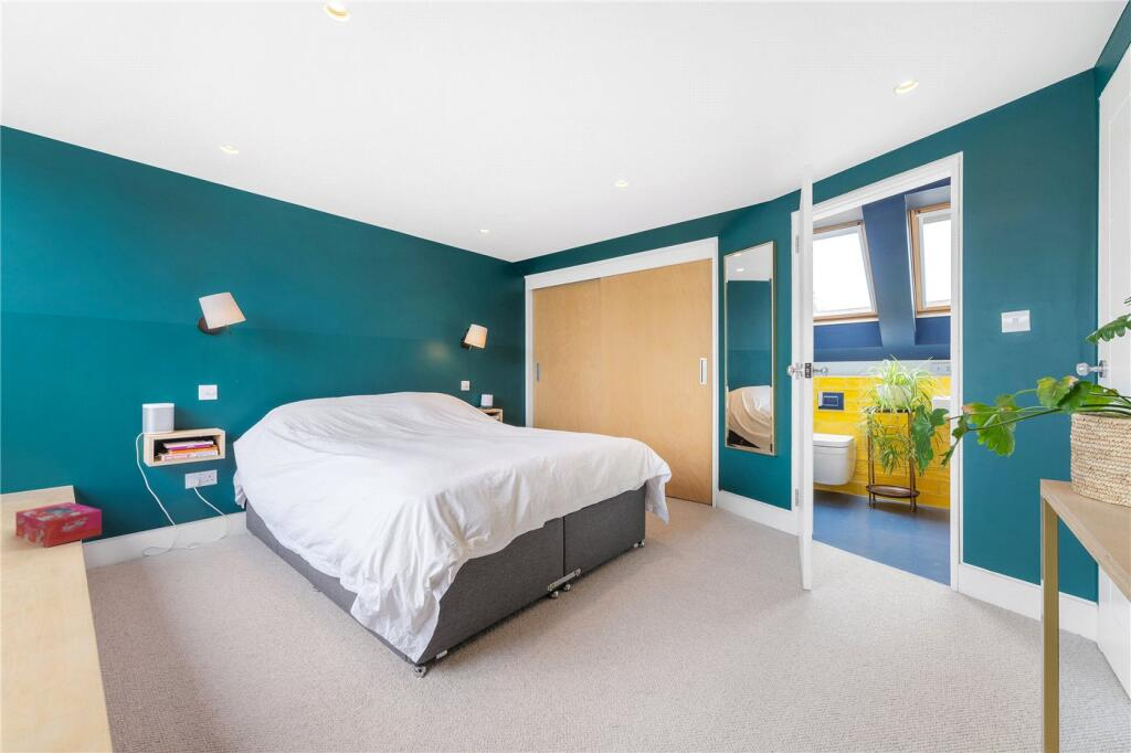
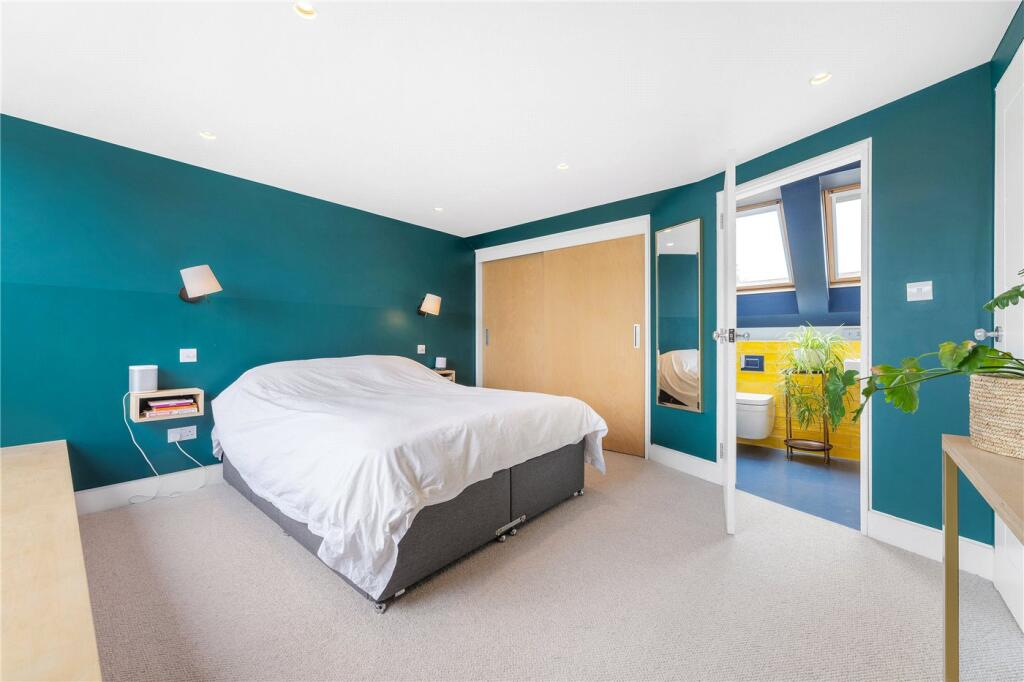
- tissue box (59, 522)
